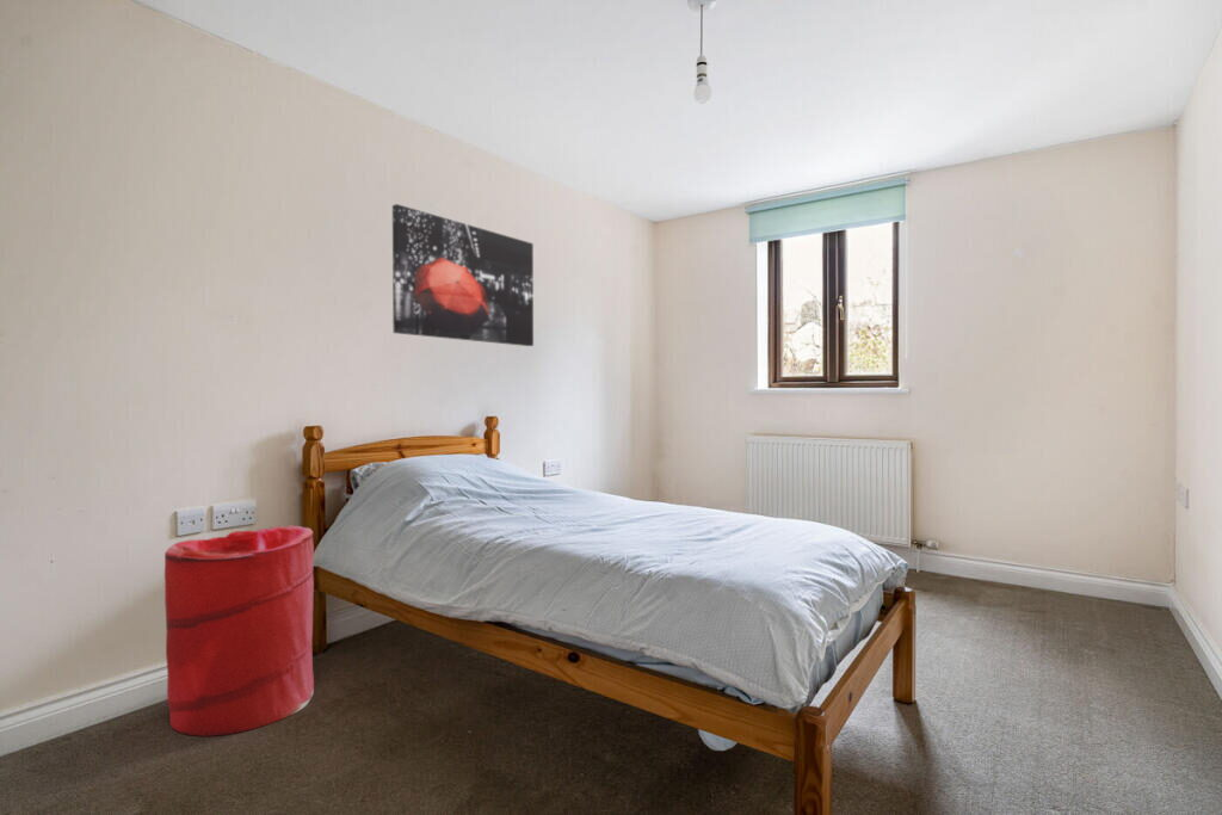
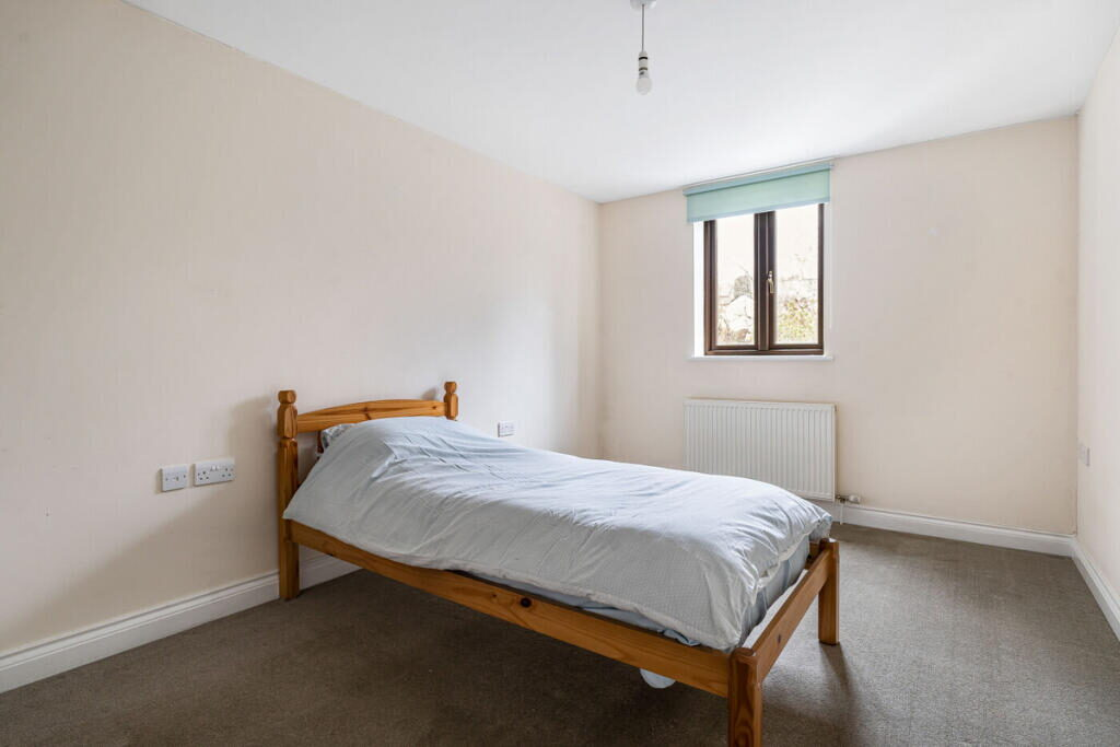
- wall art (470, 283)
- laundry hamper (243, 617)
